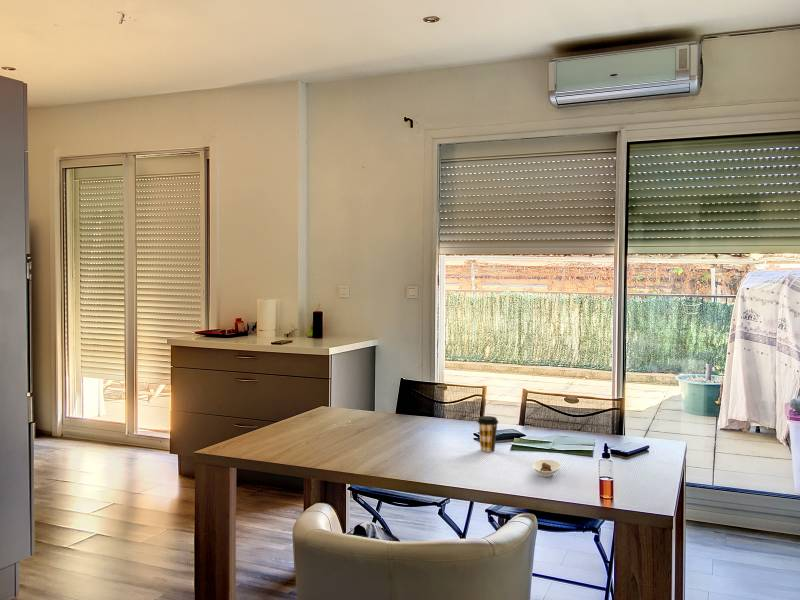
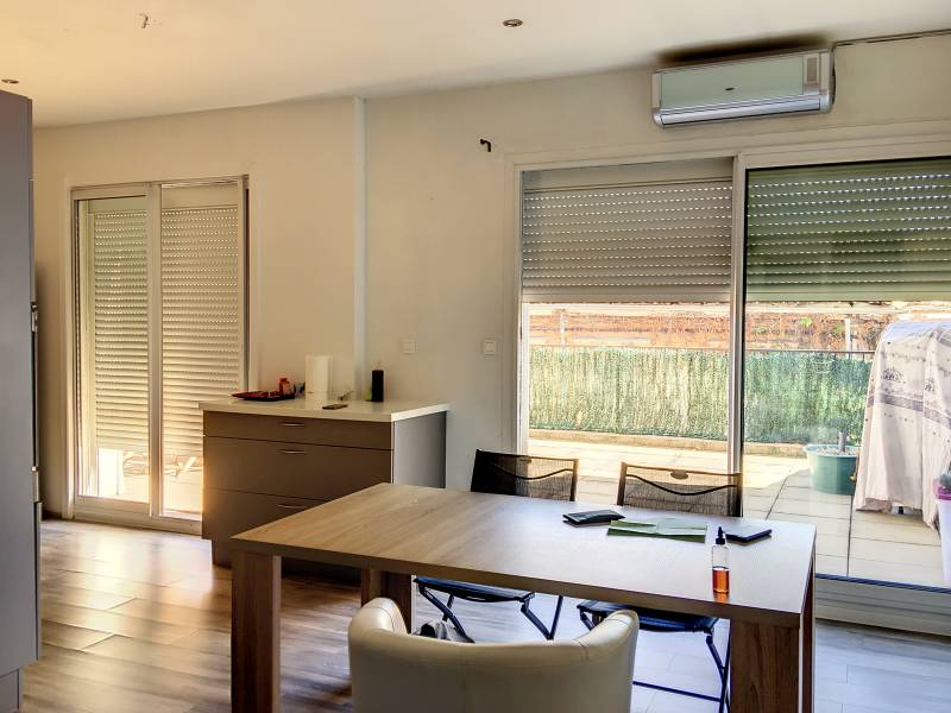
- saucer (546, 468)
- coffee cup (487, 434)
